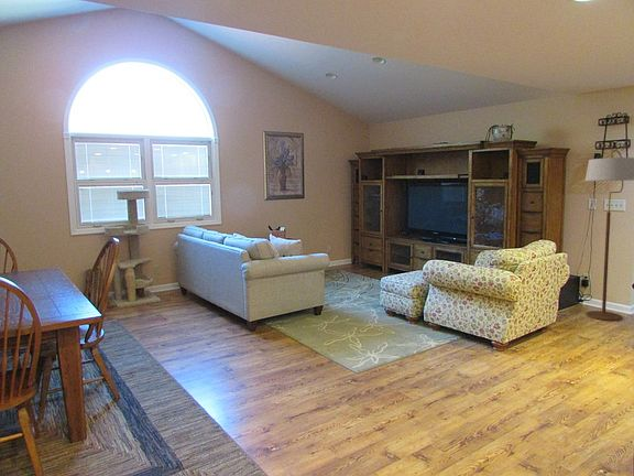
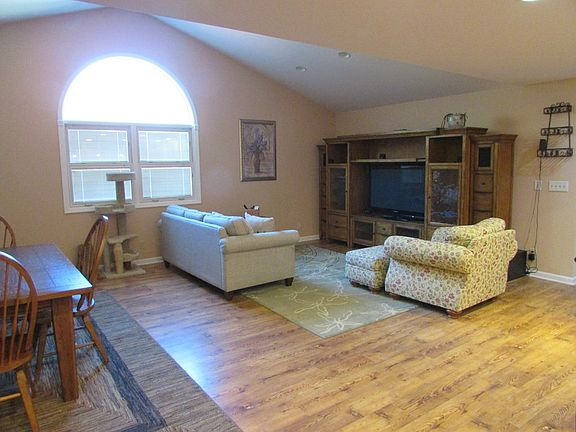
- floor lamp (609, 234)
